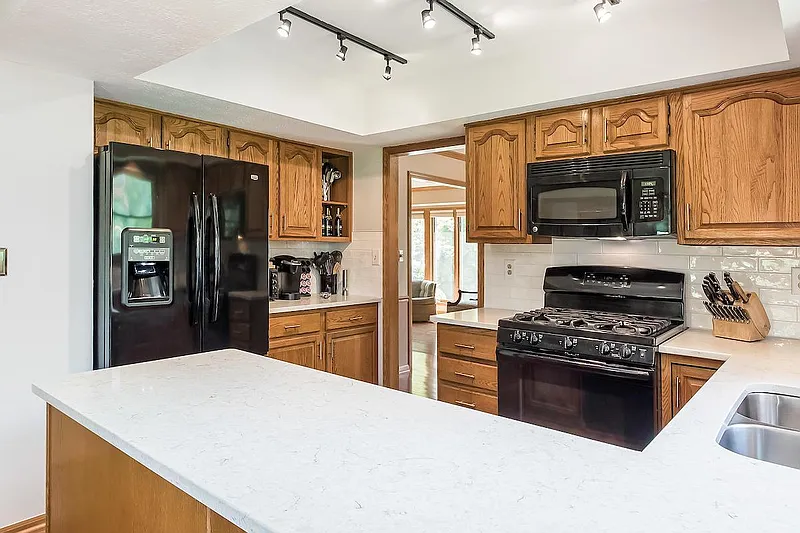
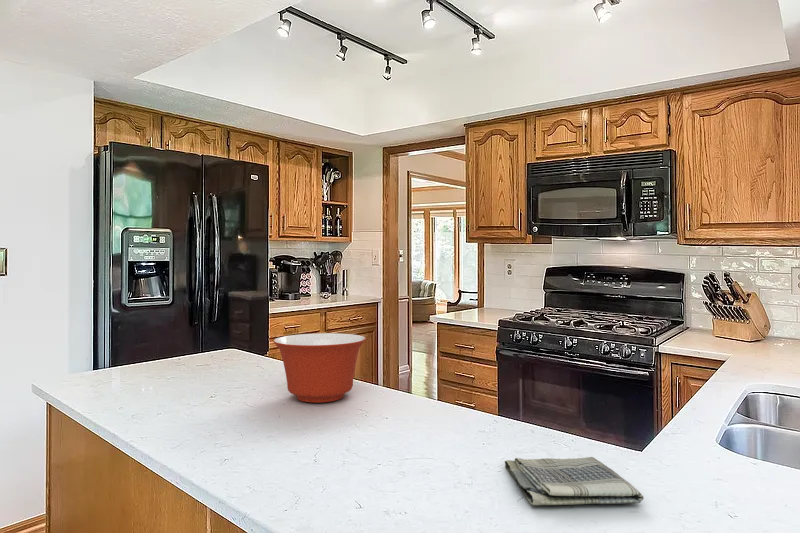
+ dish towel (566, 476)
+ mixing bowl (320, 367)
